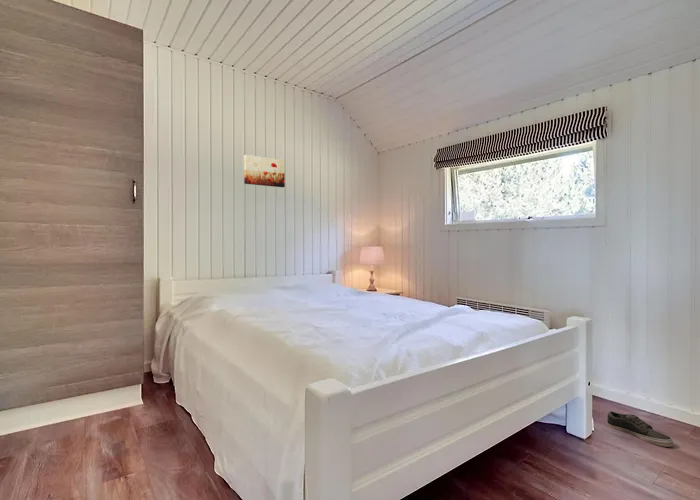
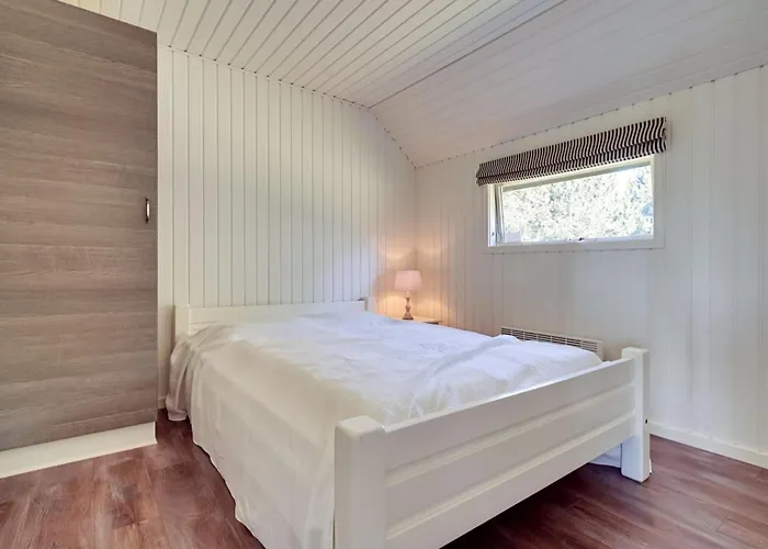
- wall art (265, 171)
- shoe (638, 425)
